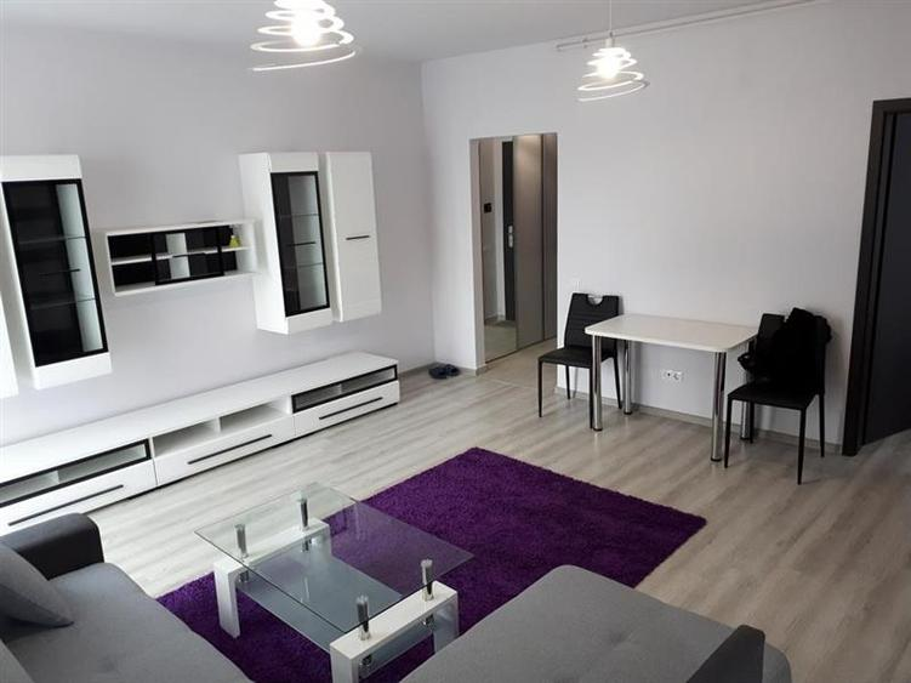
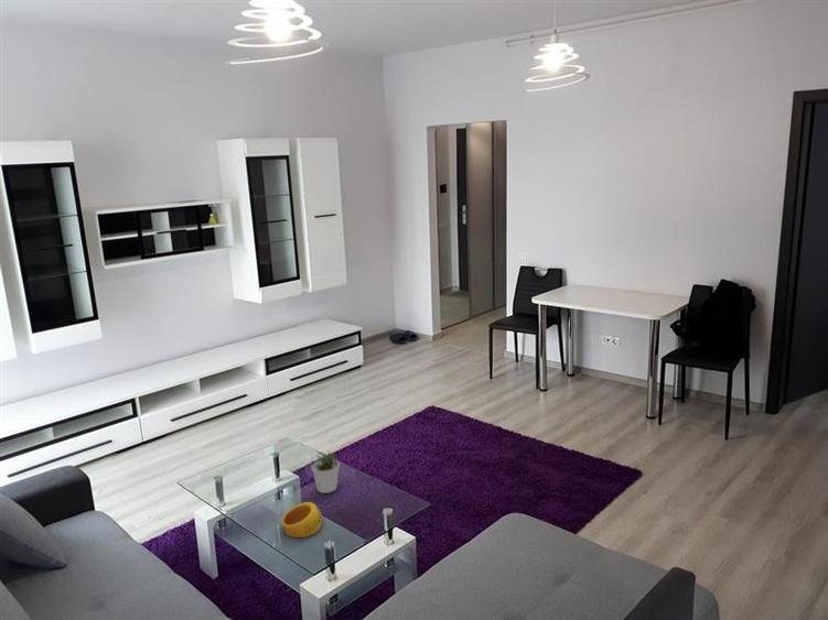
+ potted plant (325, 469)
+ ring (301, 518)
